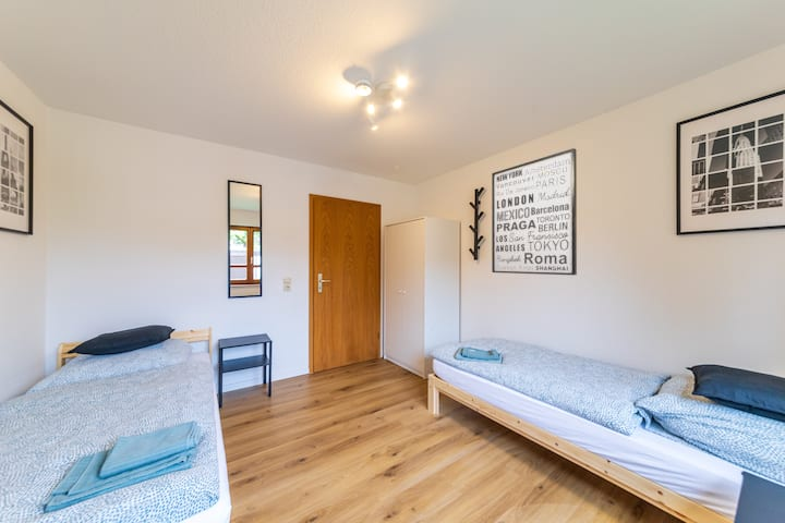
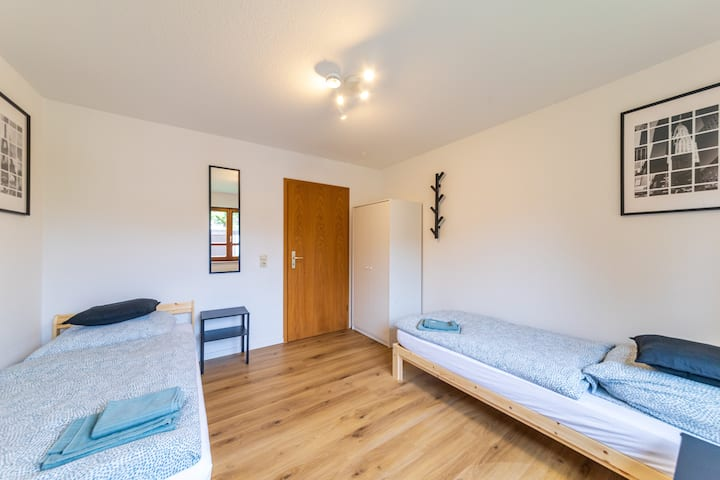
- wall art (529, 218)
